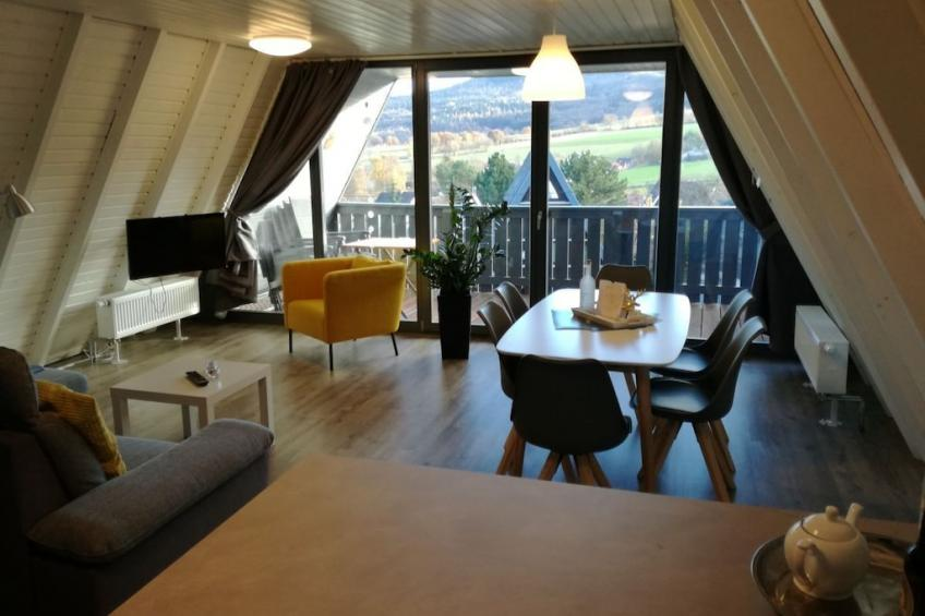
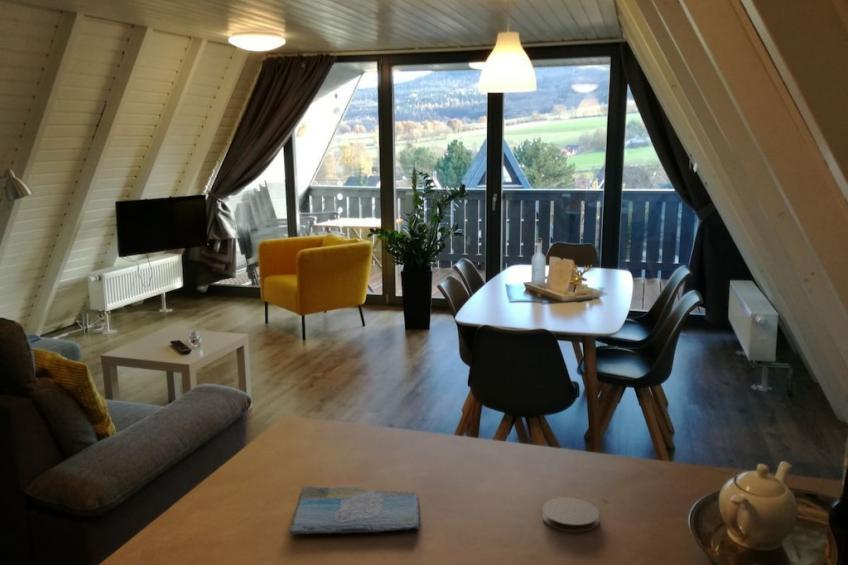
+ book (357, 506)
+ coaster (570, 514)
